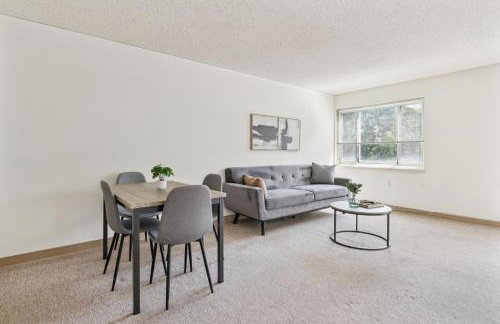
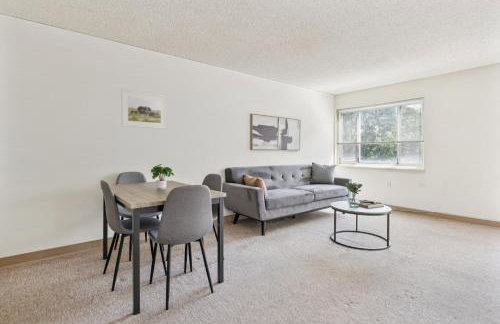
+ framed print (144, 110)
